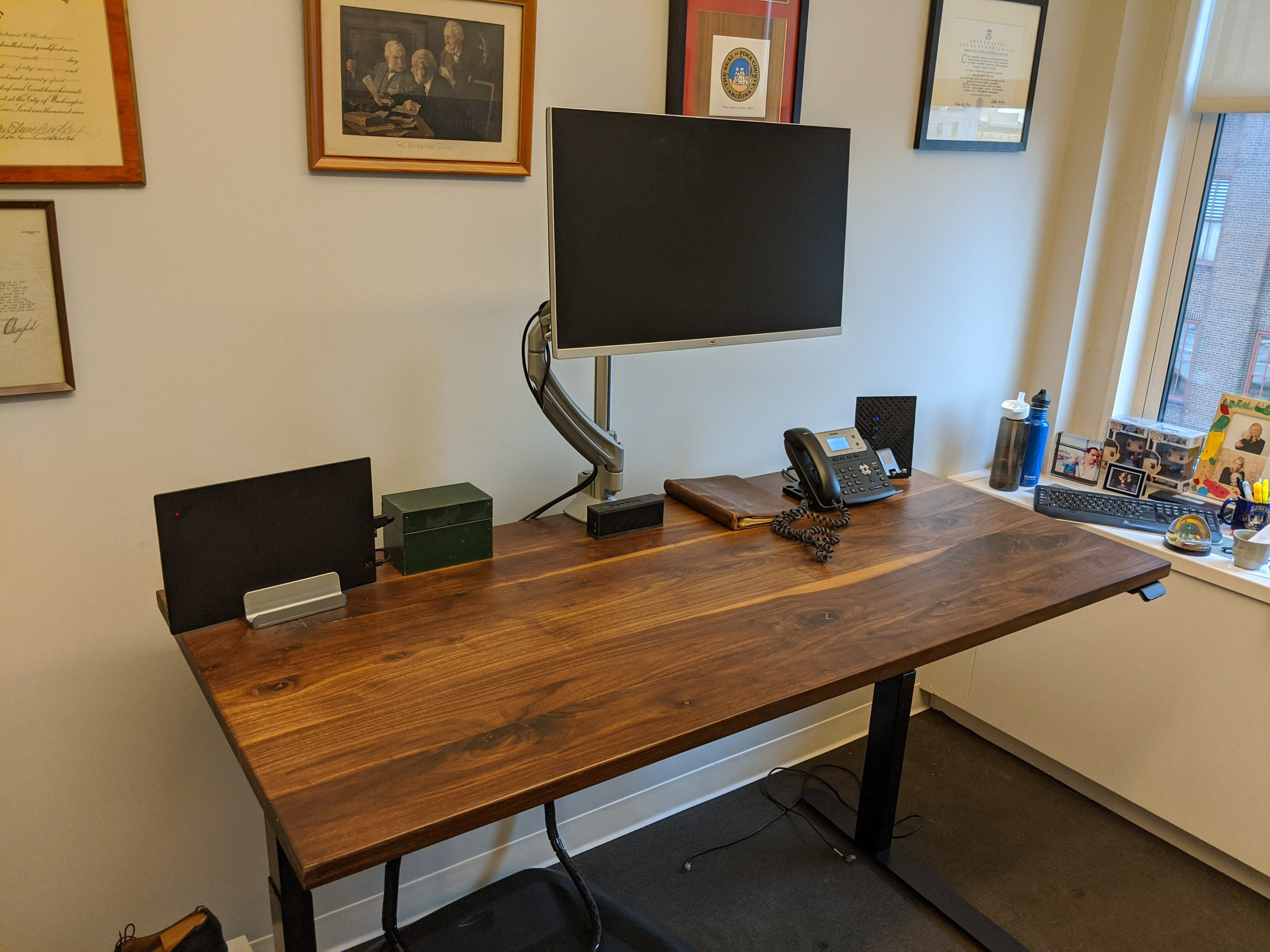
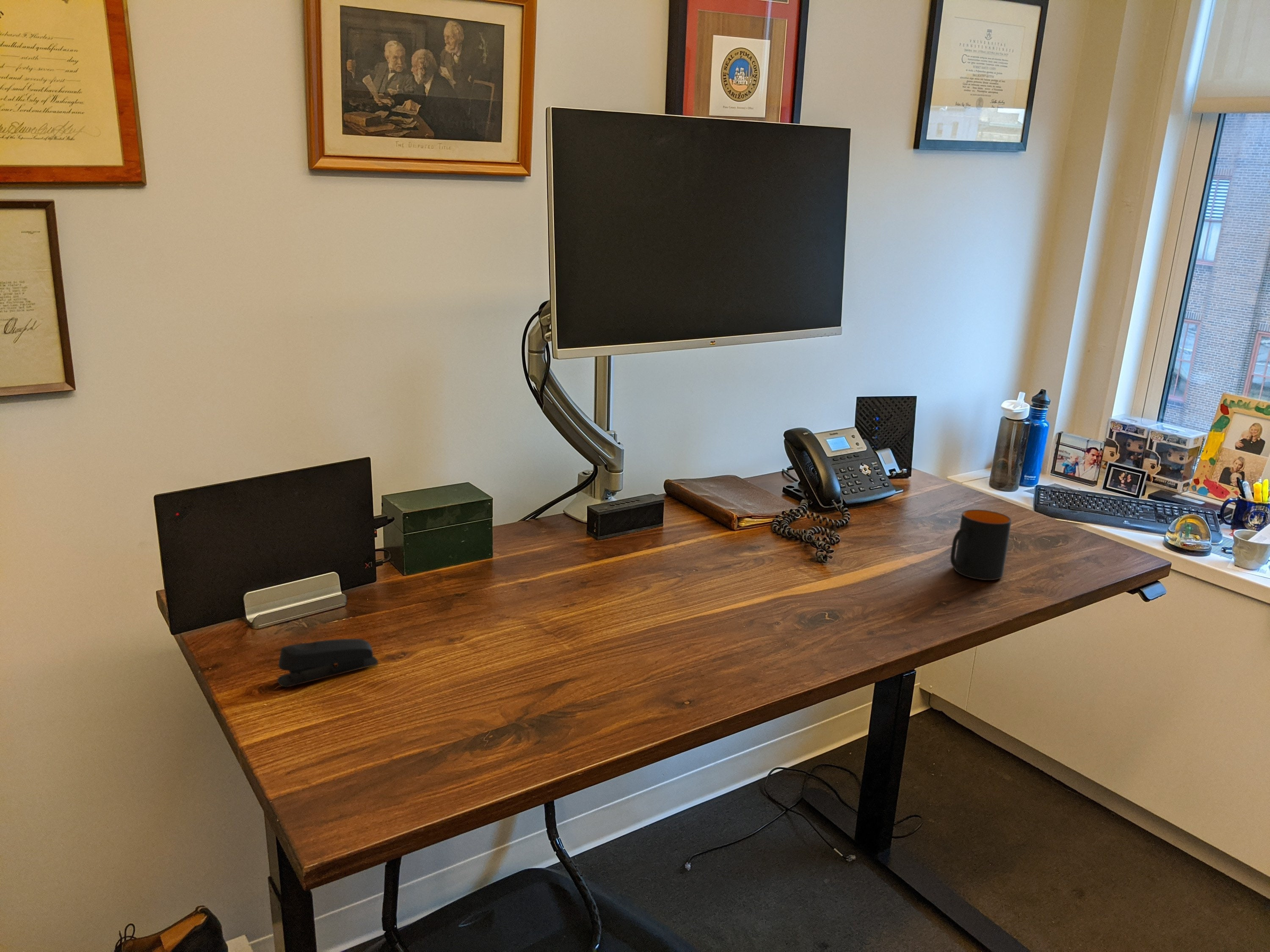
+ stapler (328, 655)
+ mug (975, 545)
